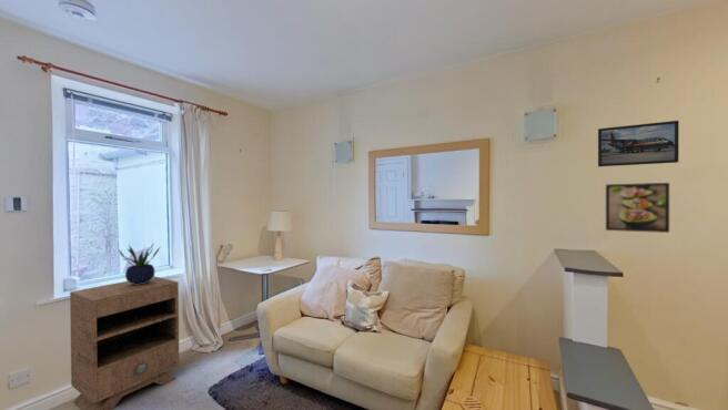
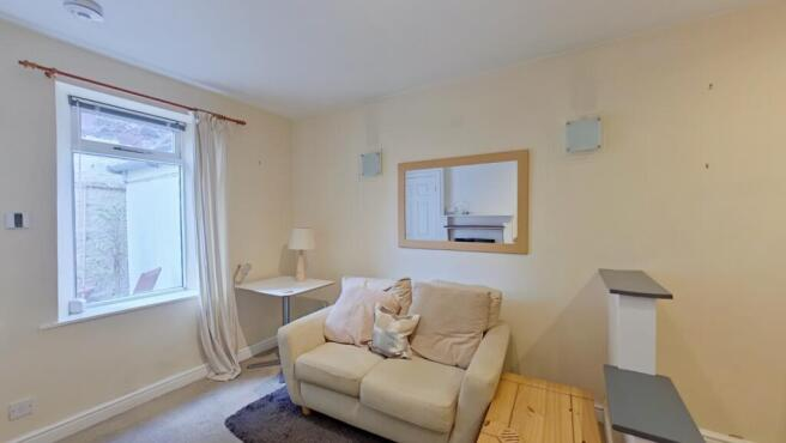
- nightstand (128, 338)
- potted plant (141, 263)
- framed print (636, 144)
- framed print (636, 207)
